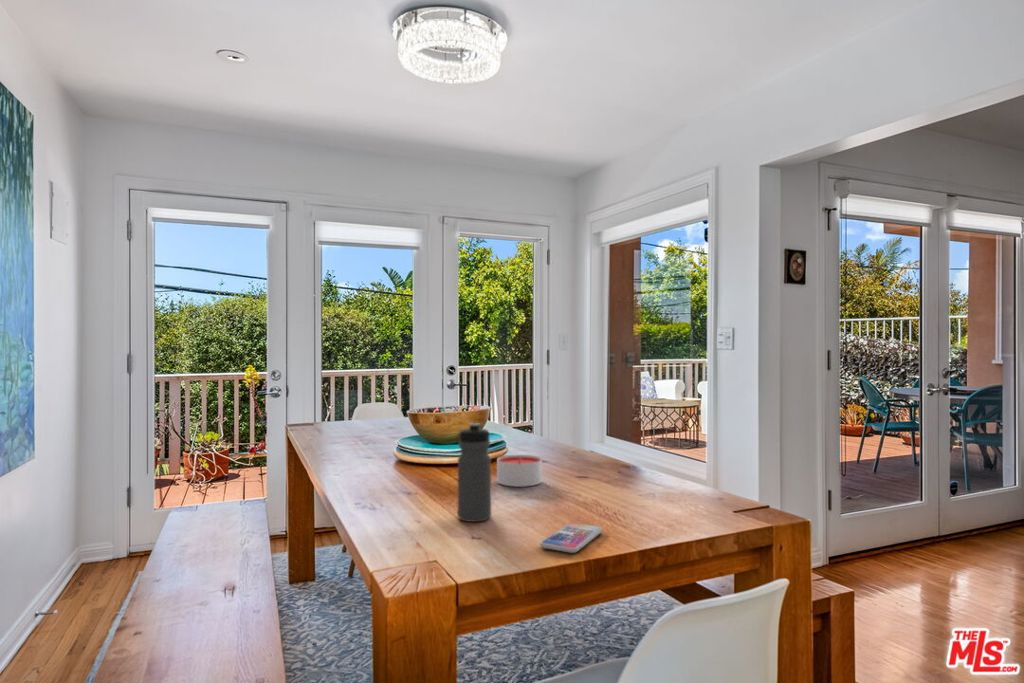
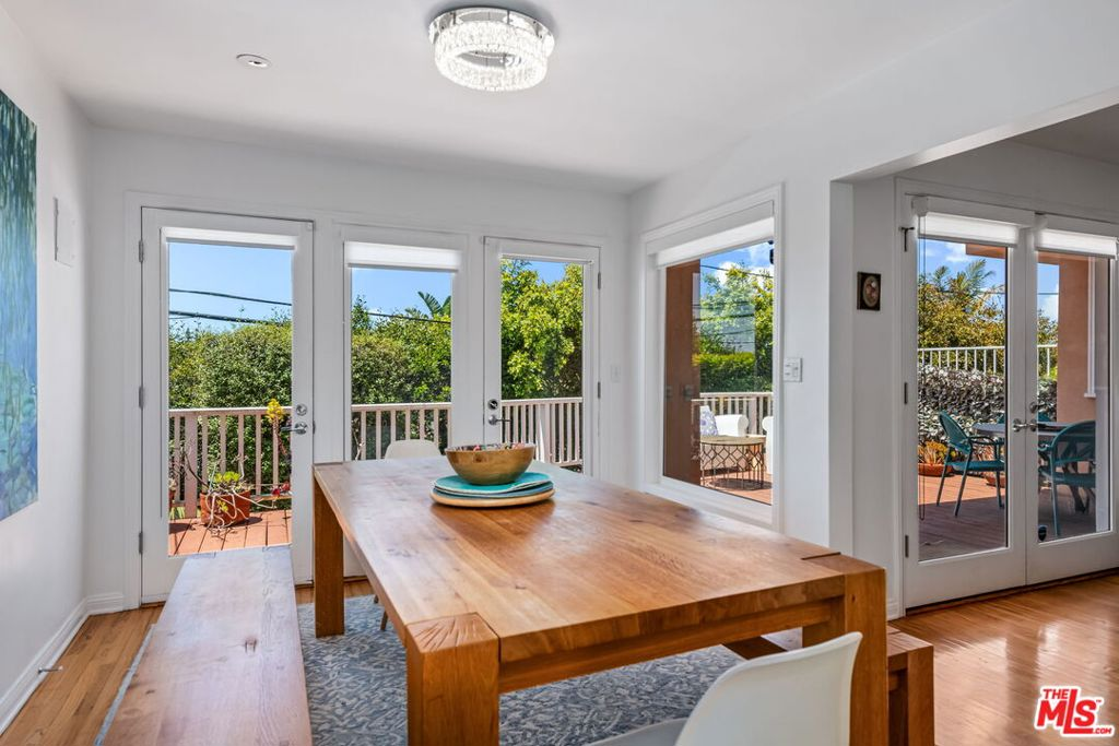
- water bottle (474, 470)
- smartphone (572, 536)
- candle (519, 469)
